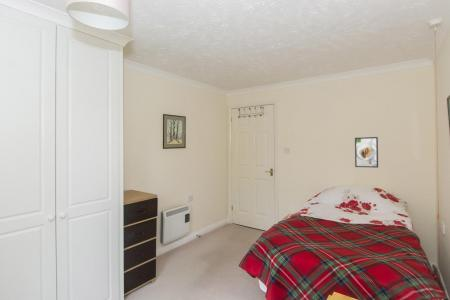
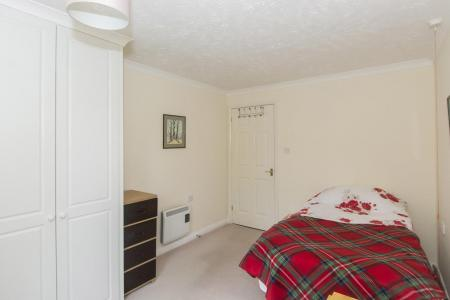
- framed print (366, 152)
